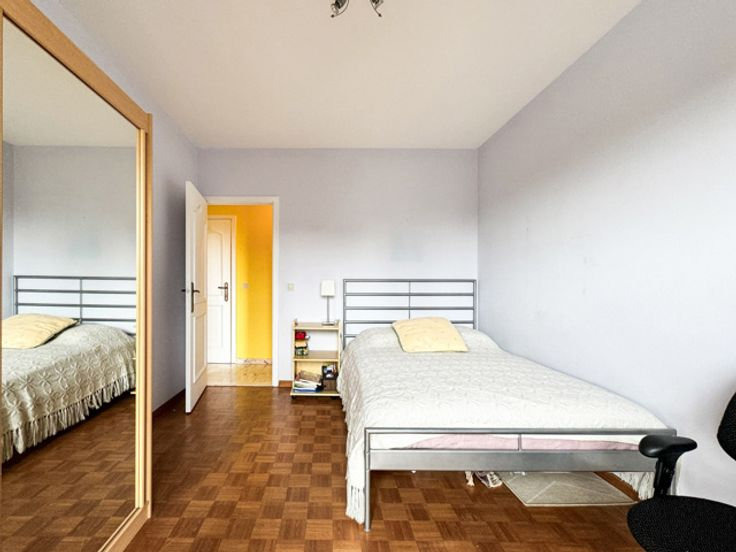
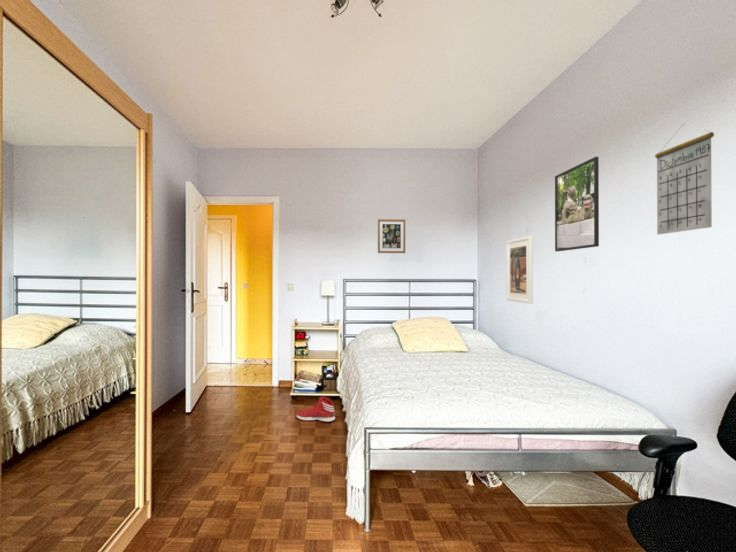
+ sneaker (315, 407)
+ calendar (682, 177)
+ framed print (518, 270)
+ wall art (391, 236)
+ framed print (574, 208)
